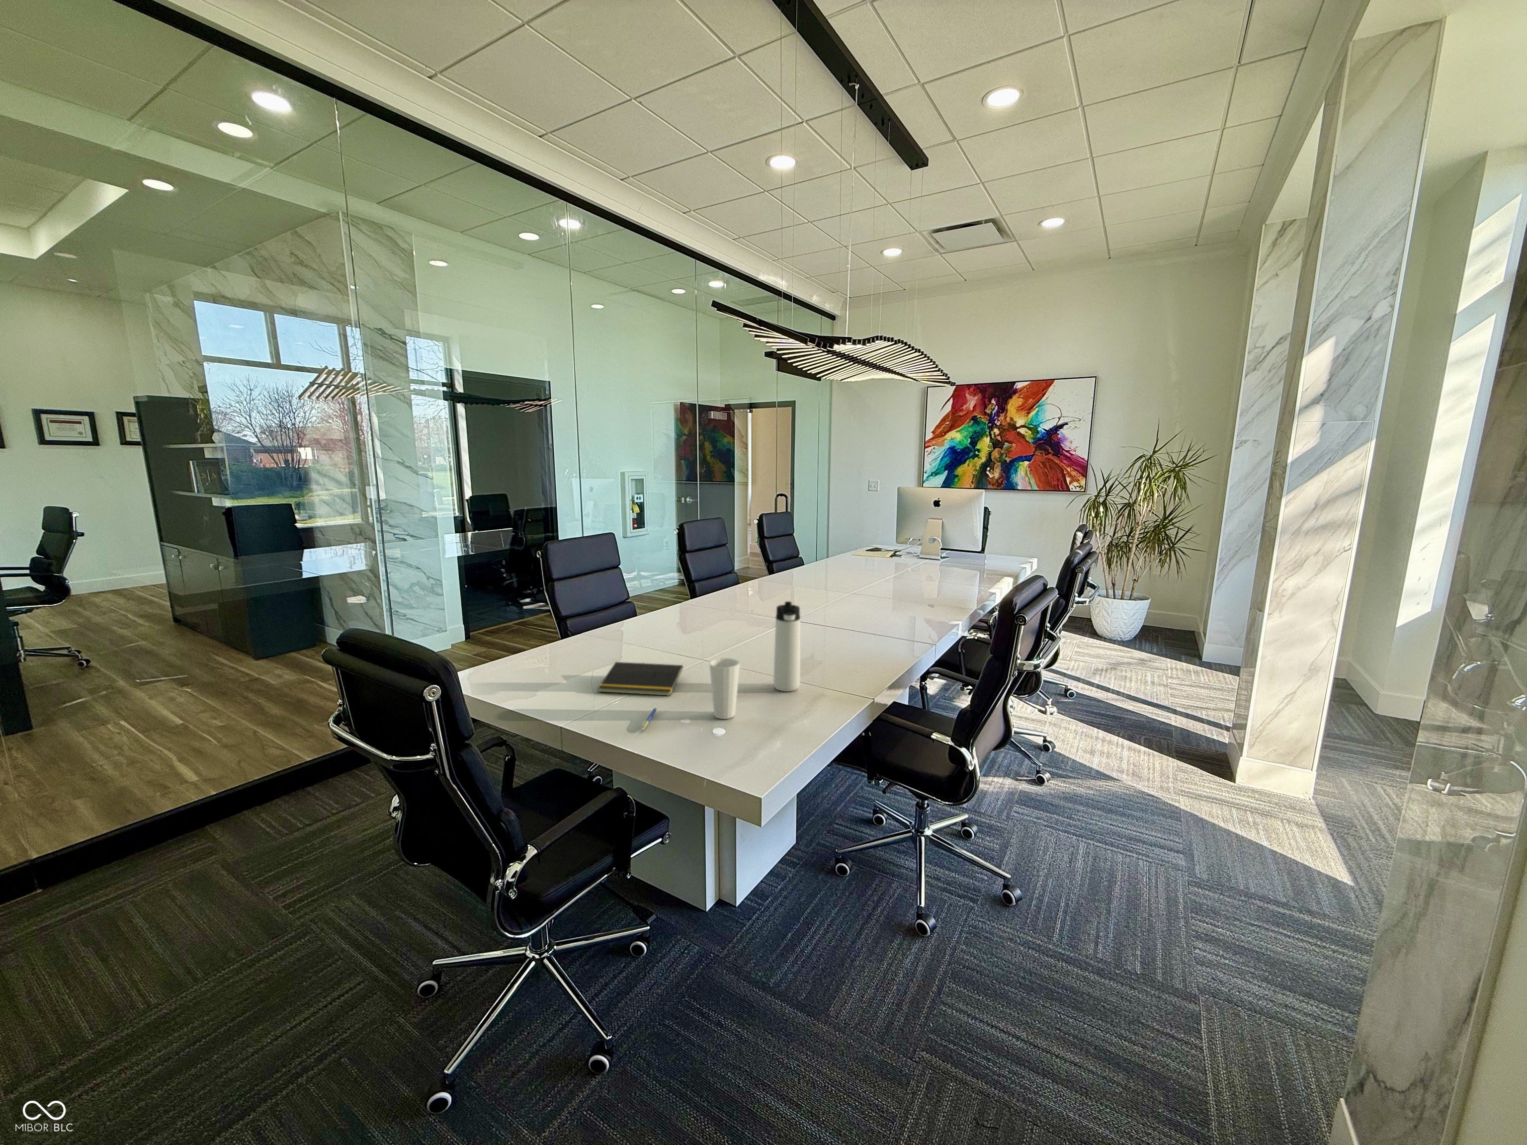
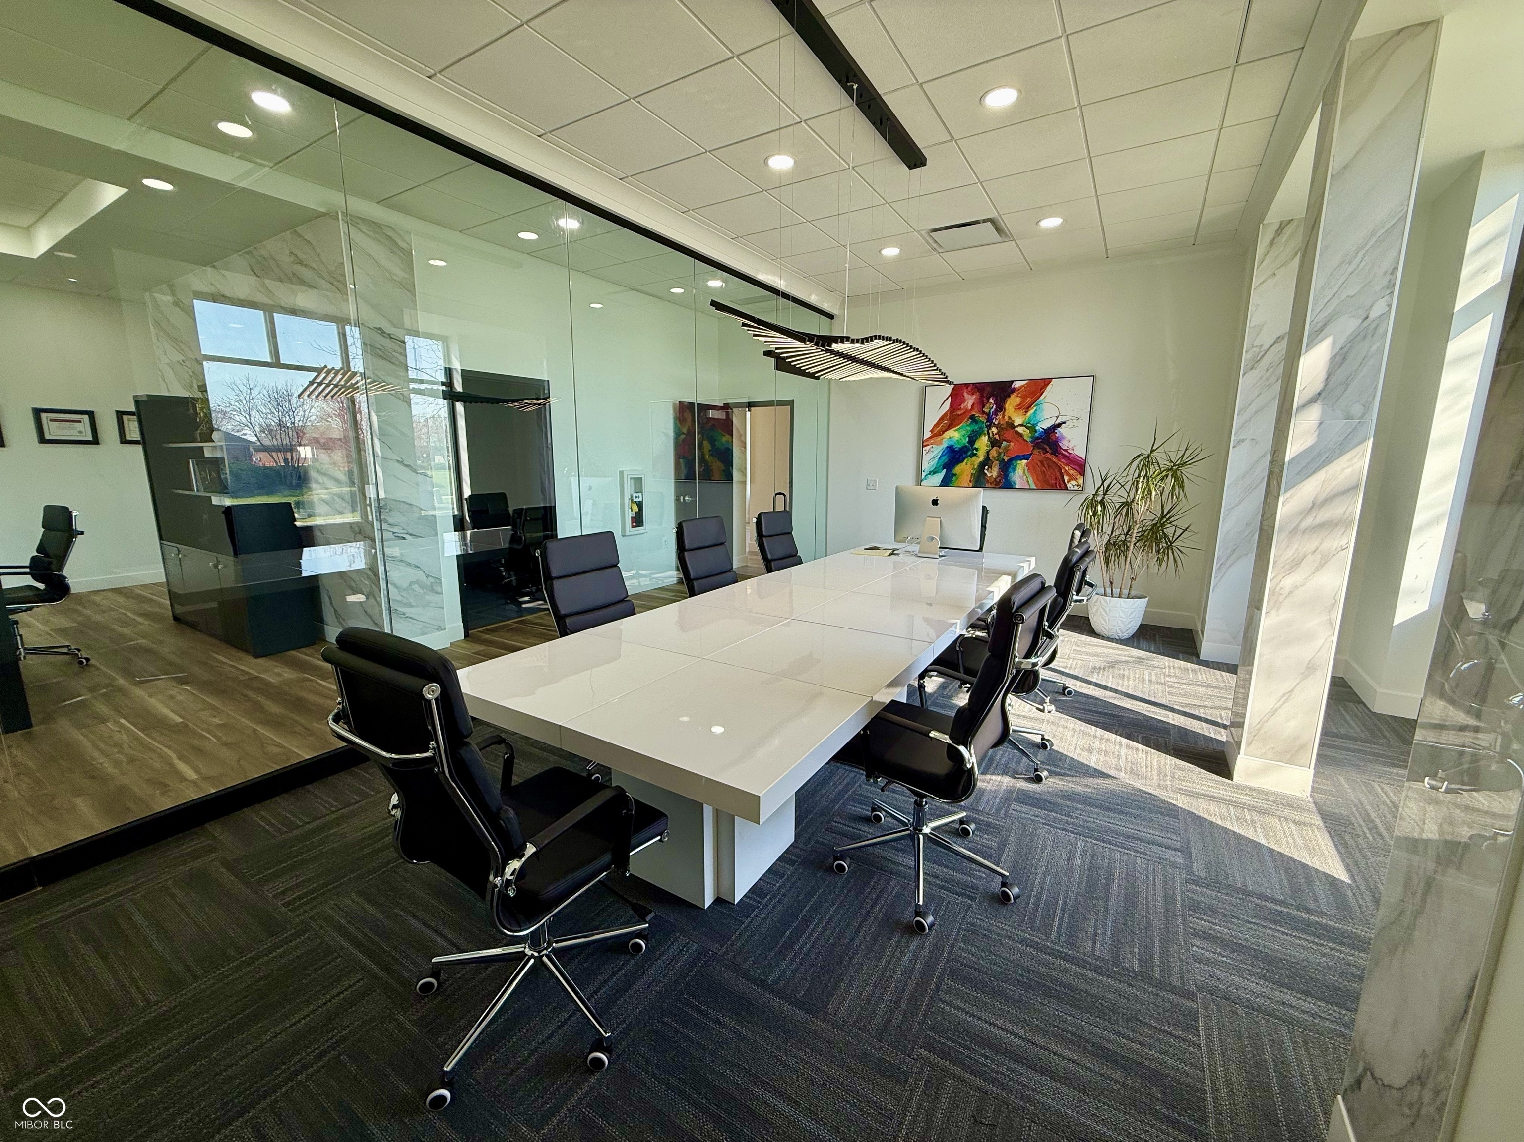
- notepad (642, 678)
- thermos bottle (788, 647)
- cup (724, 689)
- pen (649, 719)
